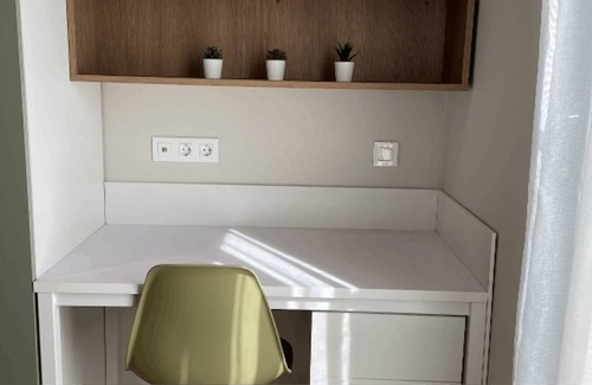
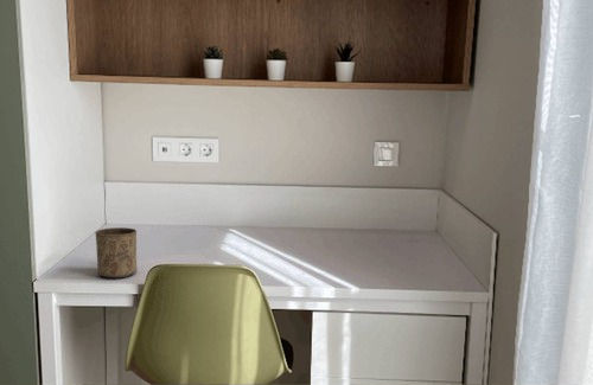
+ cup (116, 252)
